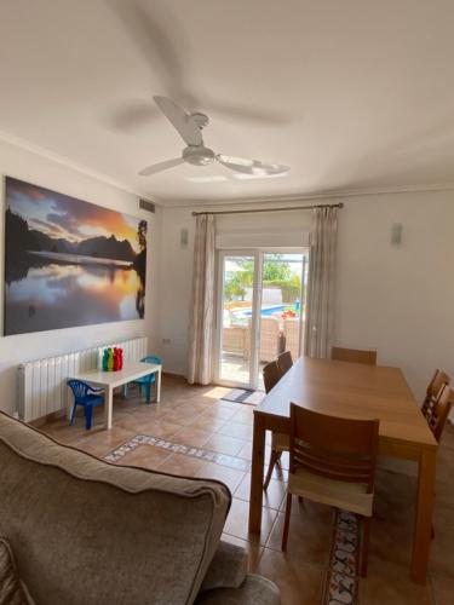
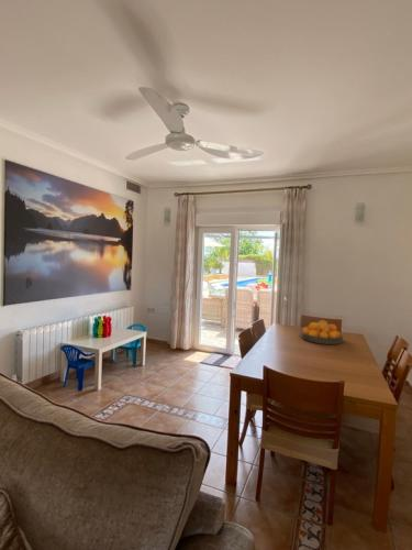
+ fruit bowl (321, 330)
